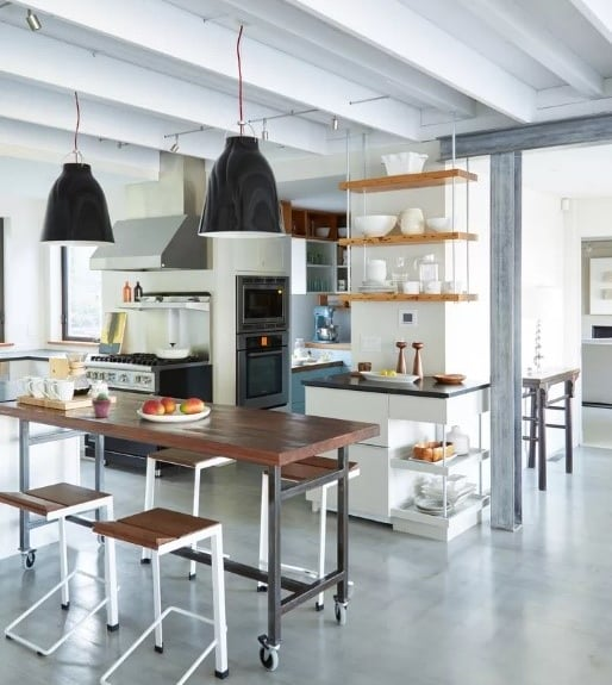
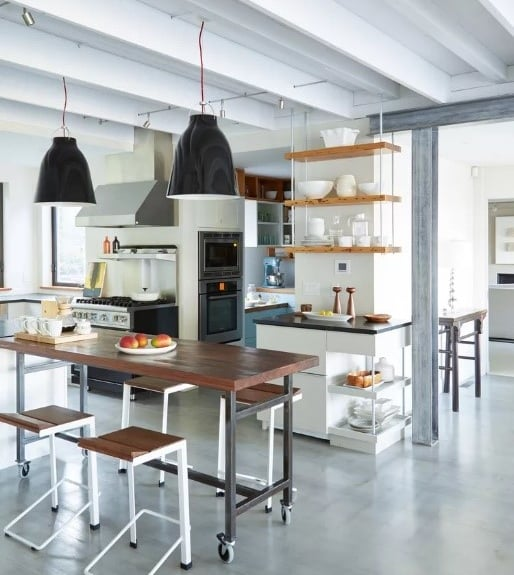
- potted succulent (101, 404)
